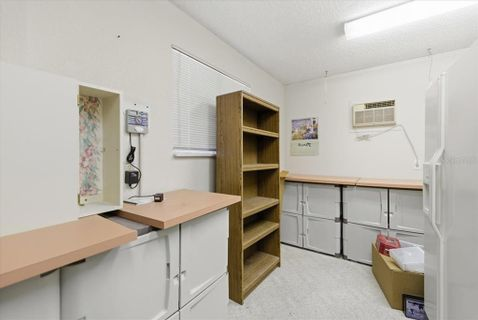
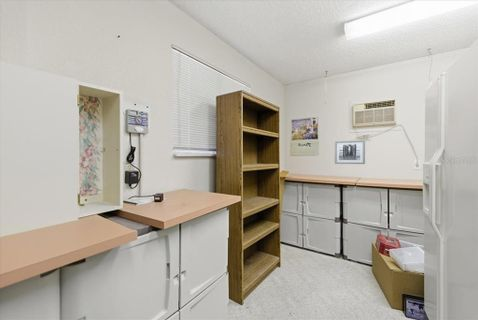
+ wall art (349, 152)
